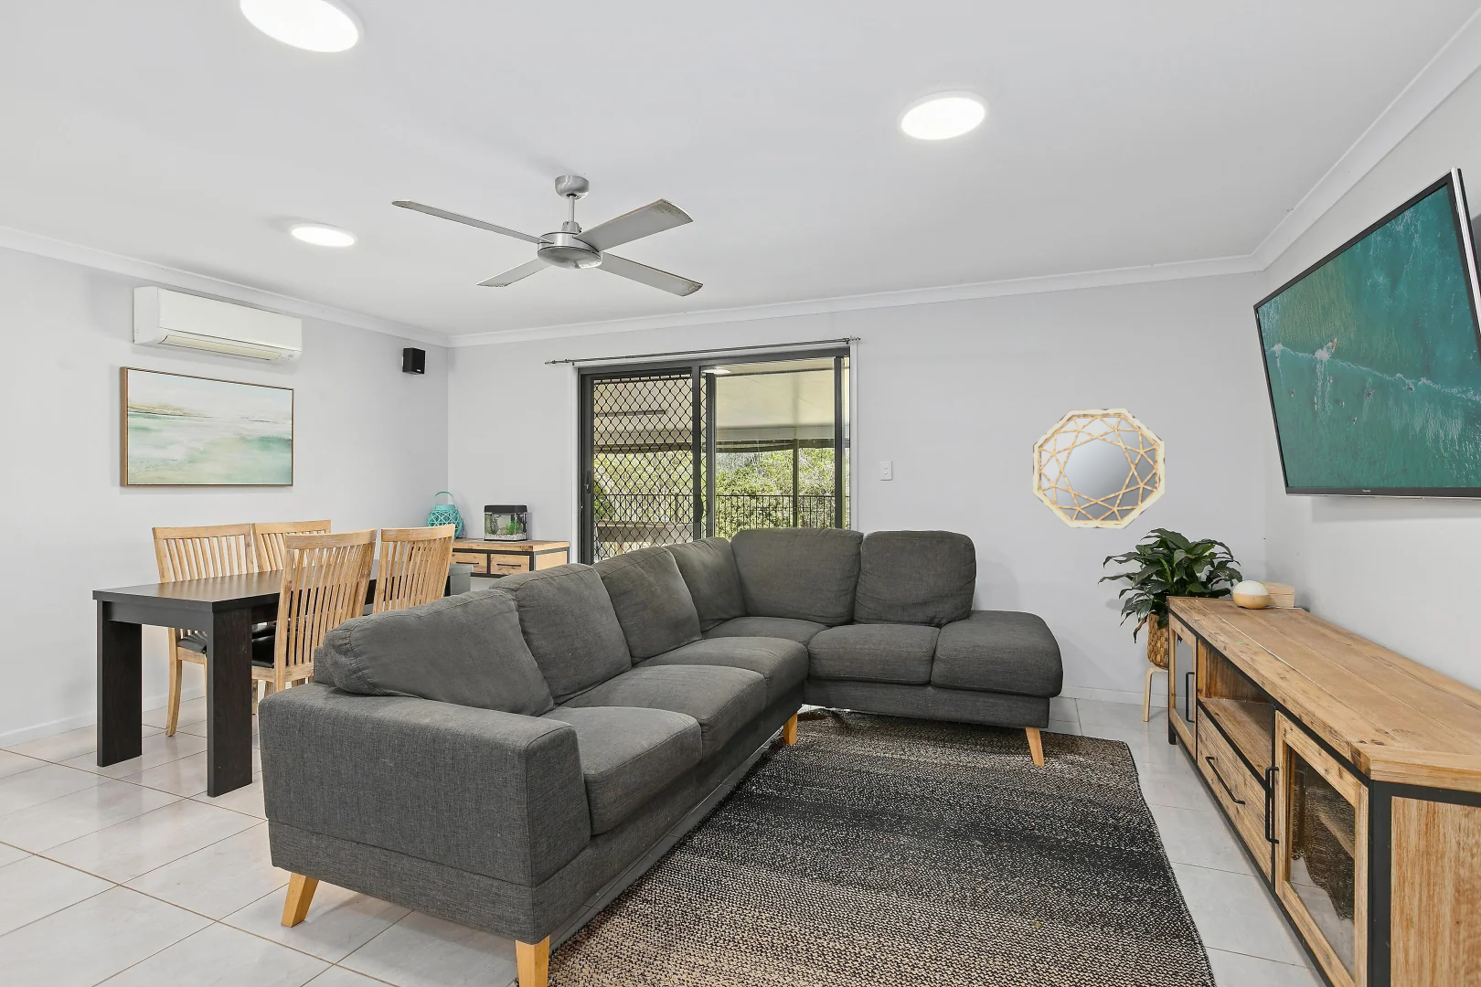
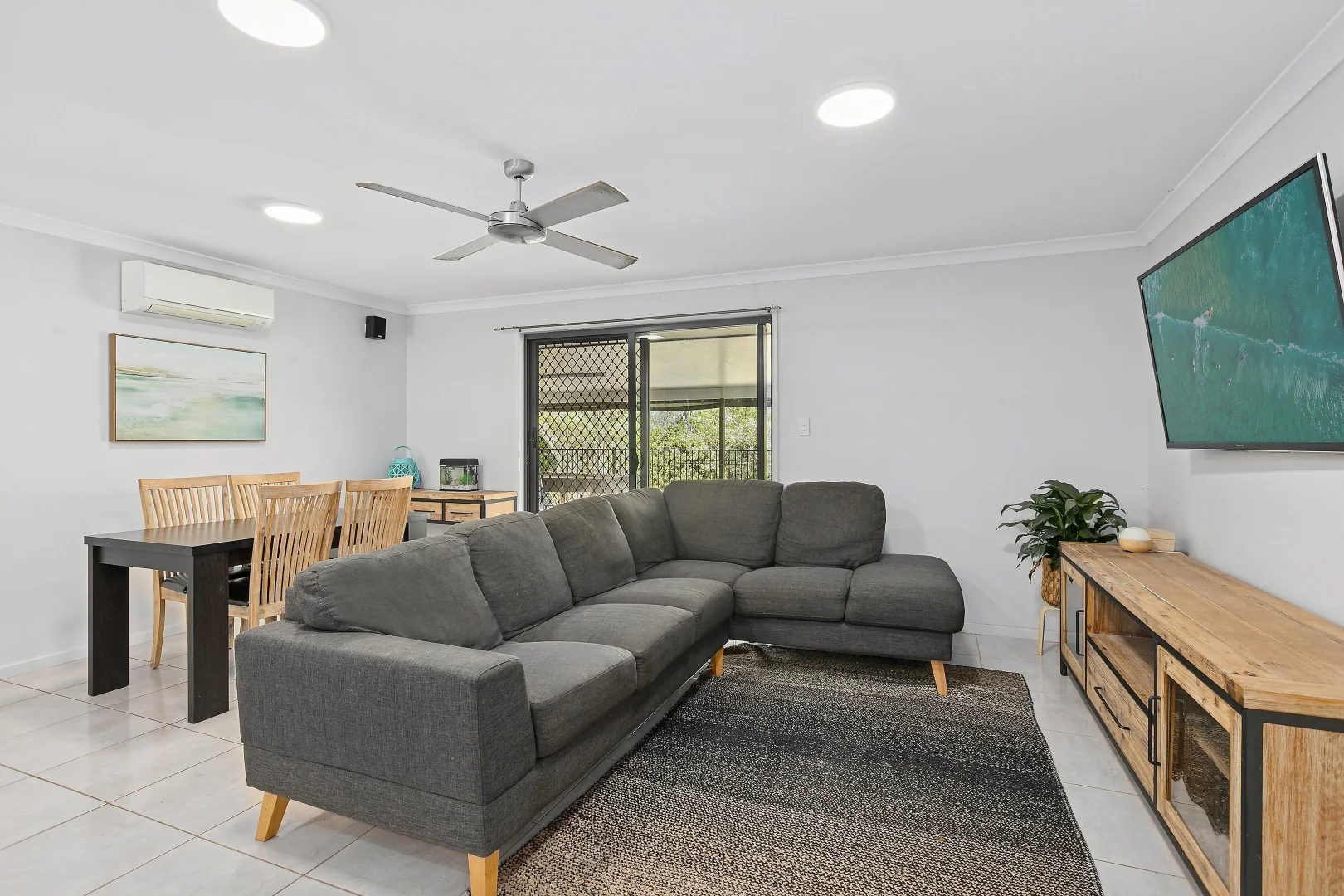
- home mirror (1096, 468)
